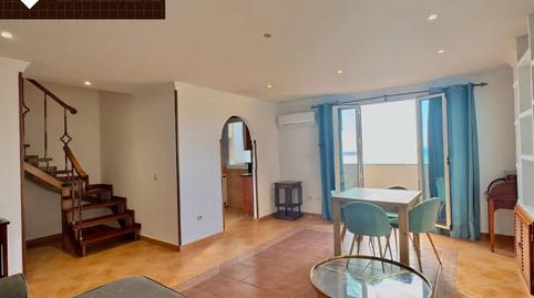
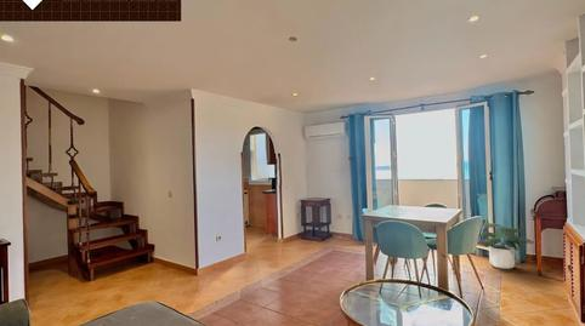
+ potted plant (502, 246)
